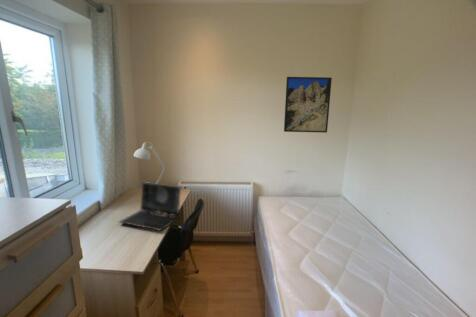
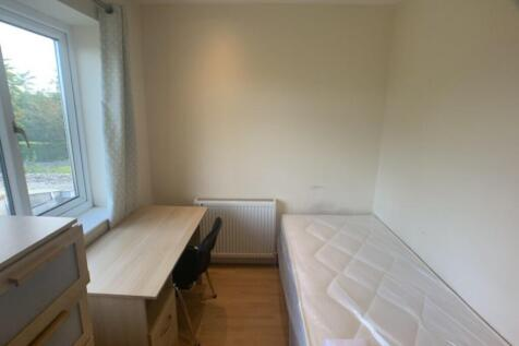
- desk lamp (147, 159)
- laptop (150, 204)
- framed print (307, 105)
